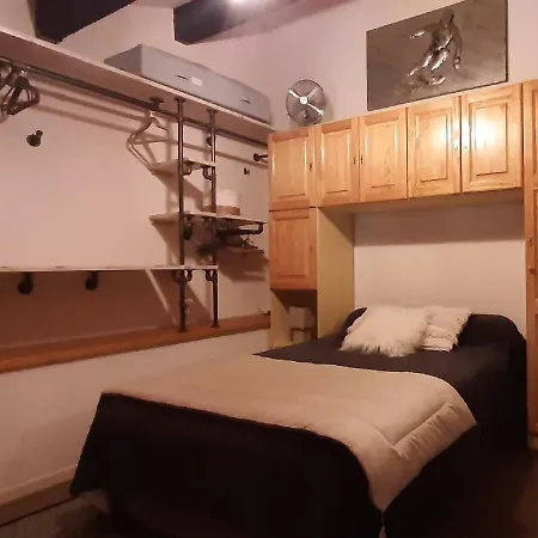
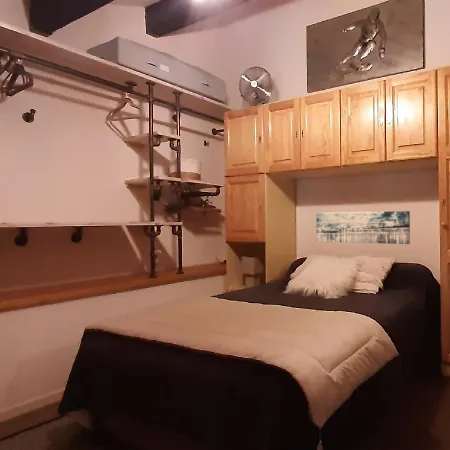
+ wall art (360, 227)
